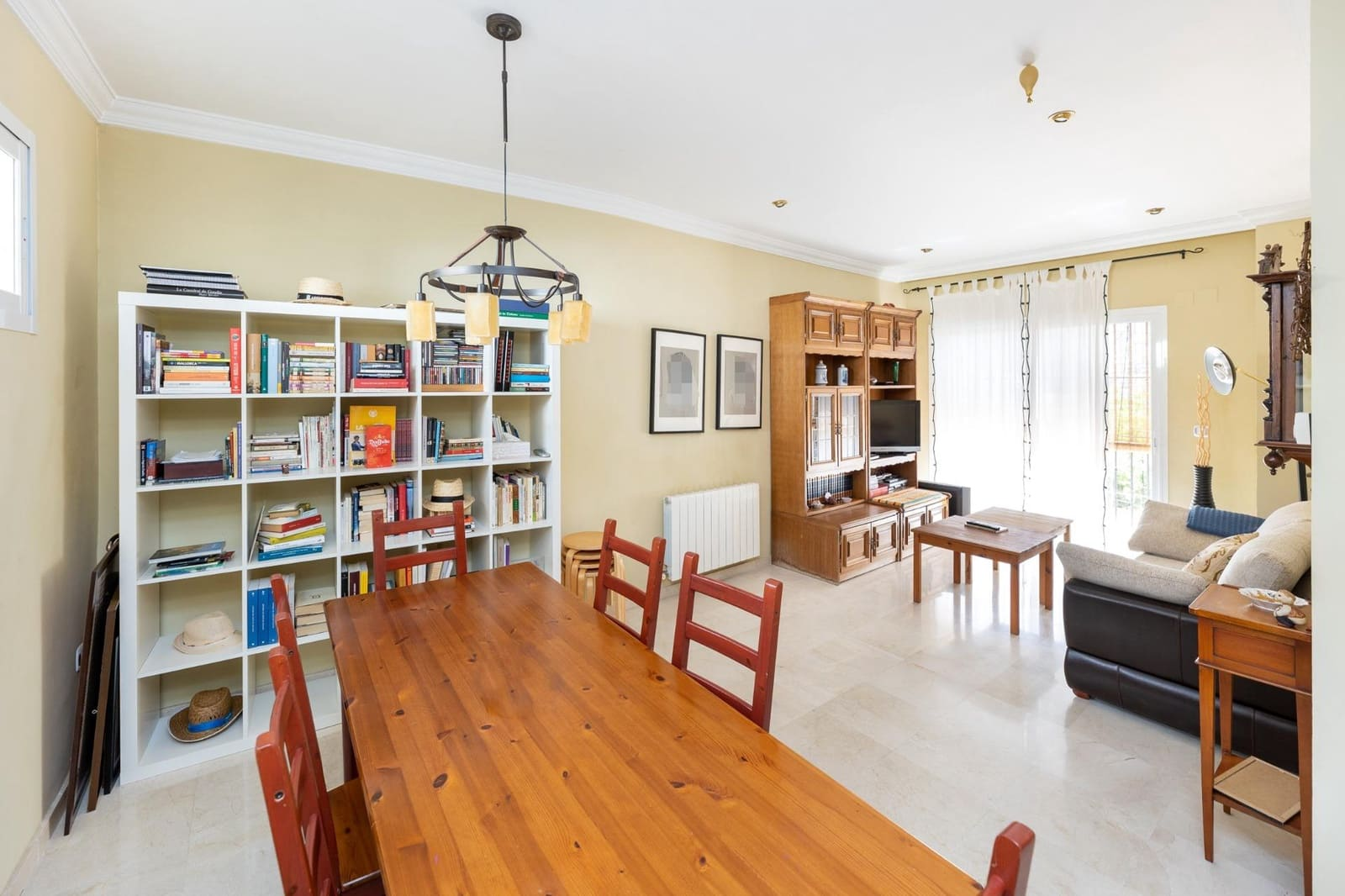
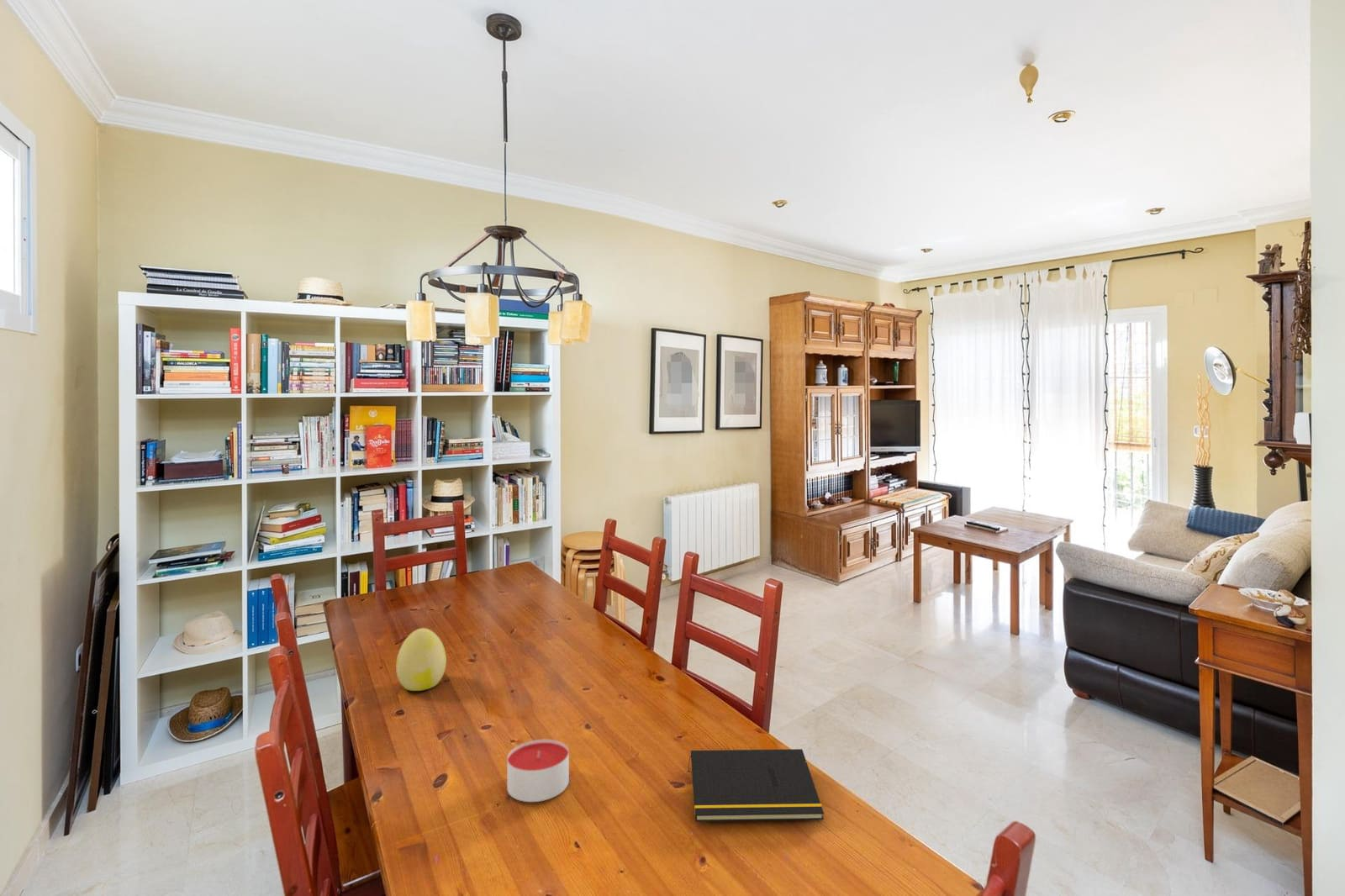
+ decorative egg (421, 656)
+ notepad (752, 783)
+ candle (538, 767)
